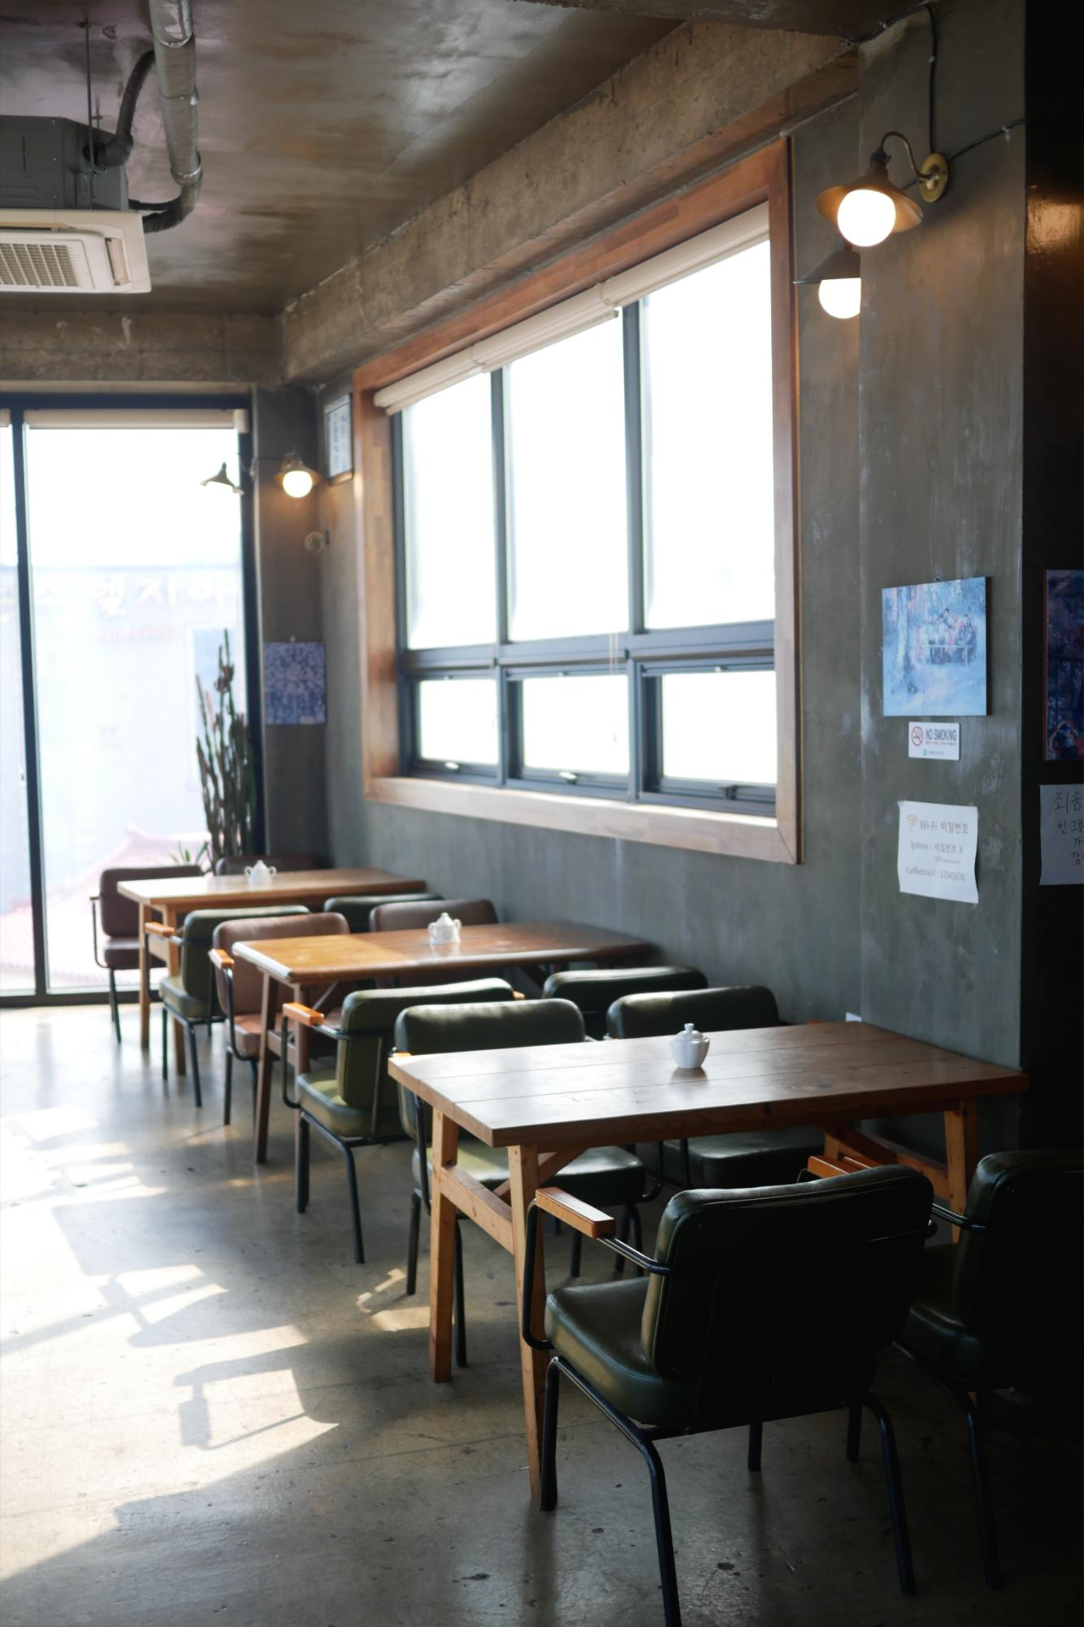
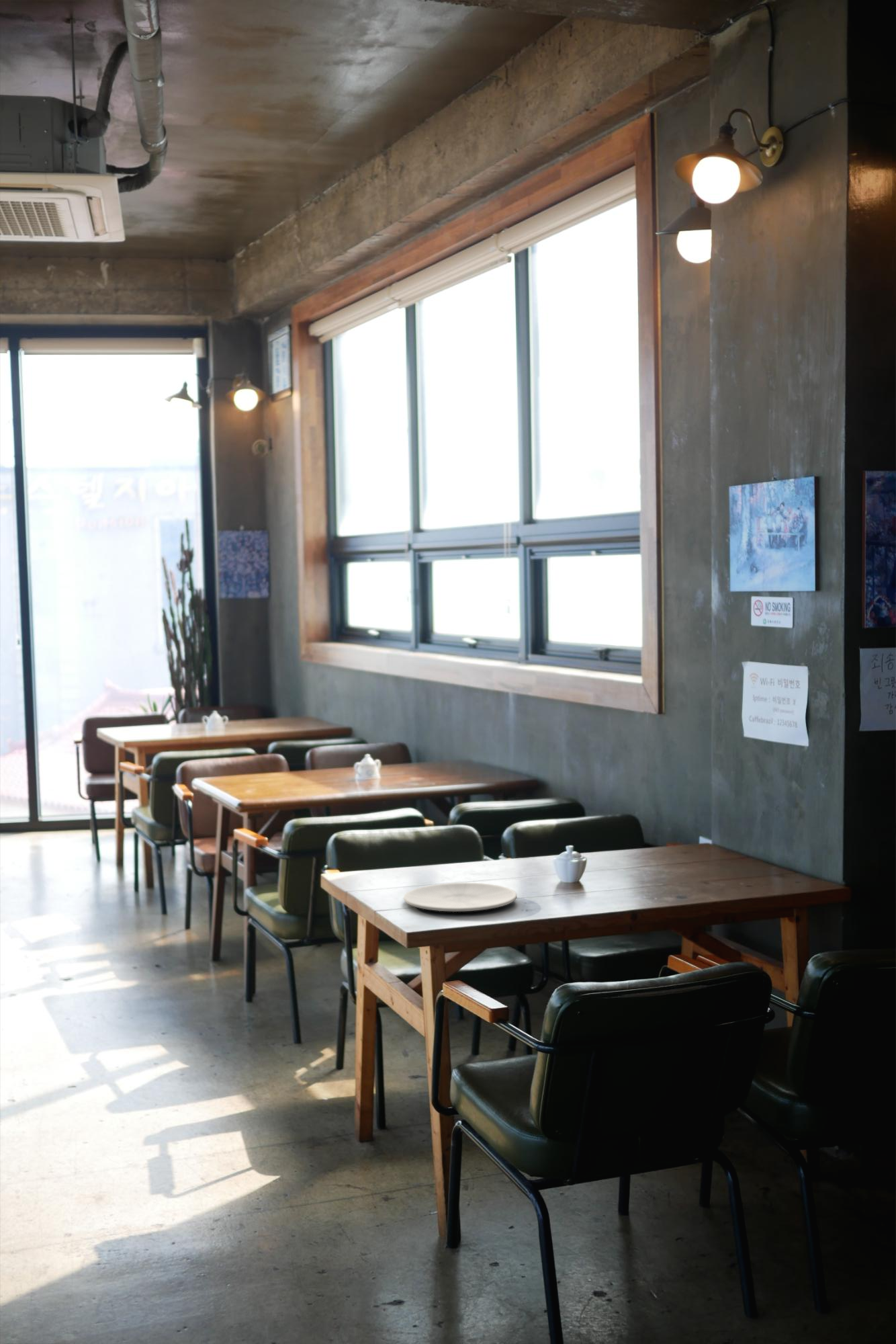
+ plate (460, 898)
